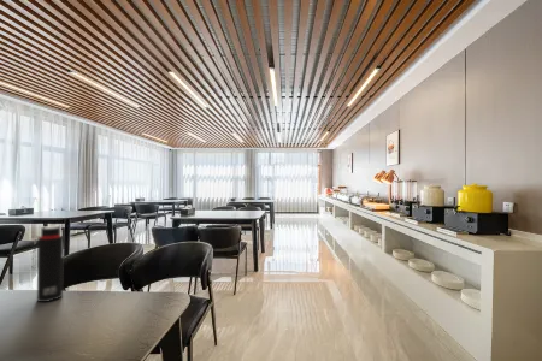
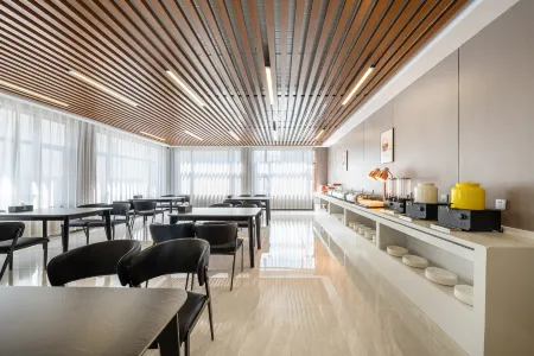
- water bottle (47, 262)
